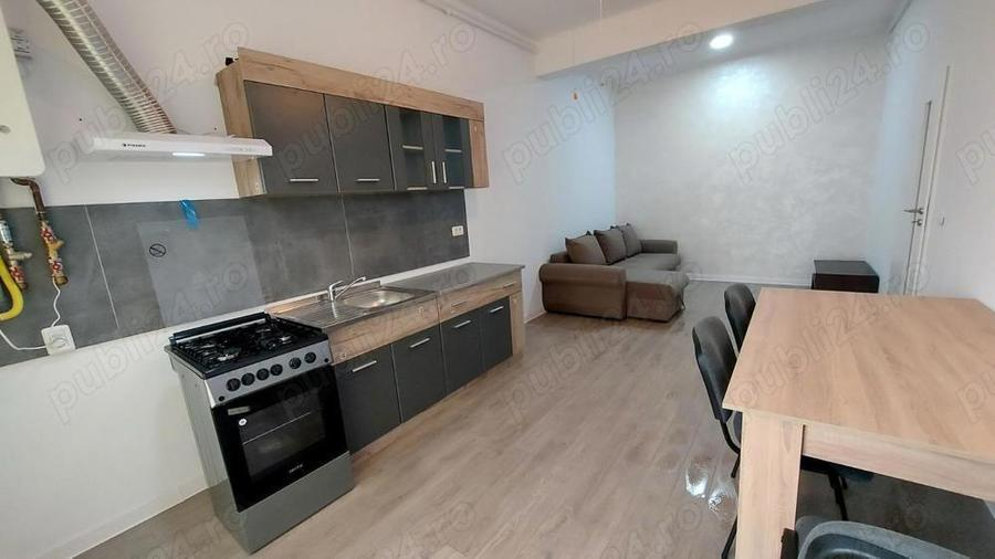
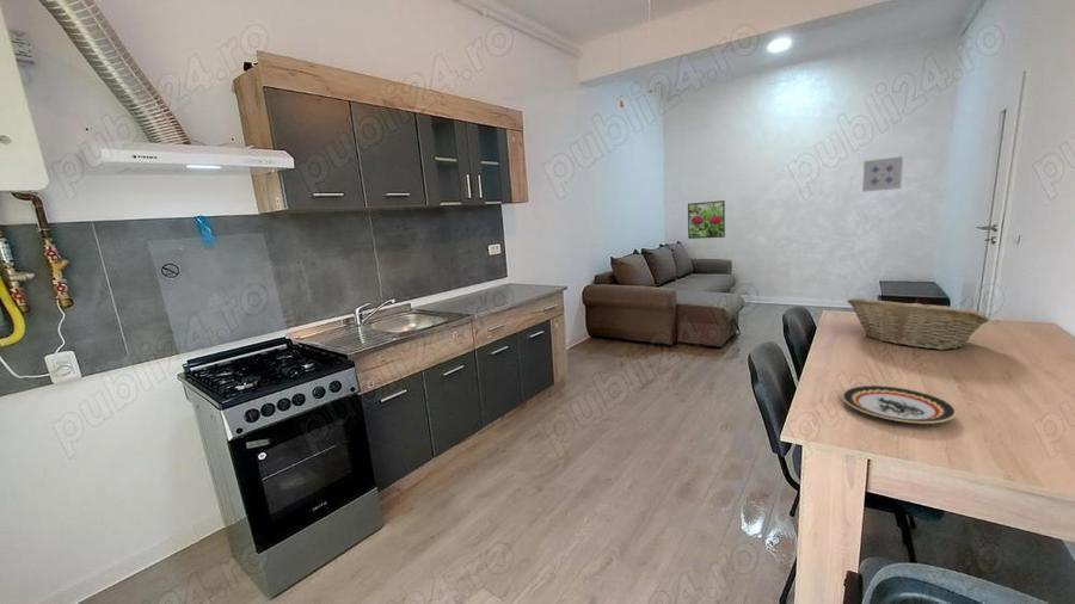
+ wall art (882, 174)
+ plate (895, 405)
+ fruit basket (910, 318)
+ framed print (706, 220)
